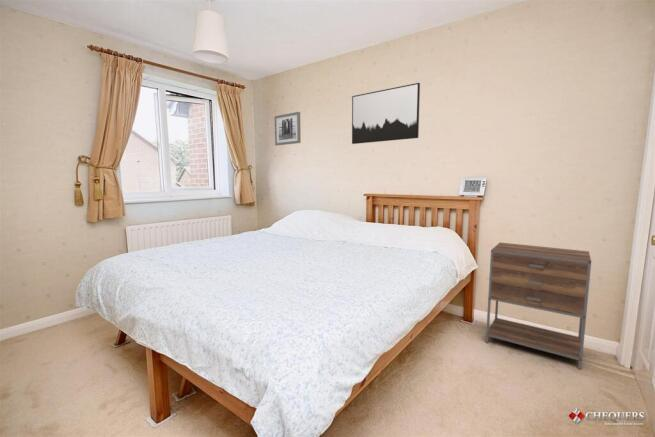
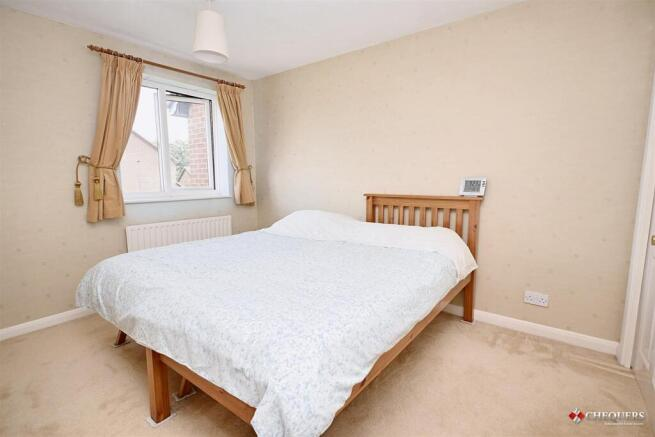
- wall art (383, 115)
- nightstand (535, 299)
- wall art (287, 129)
